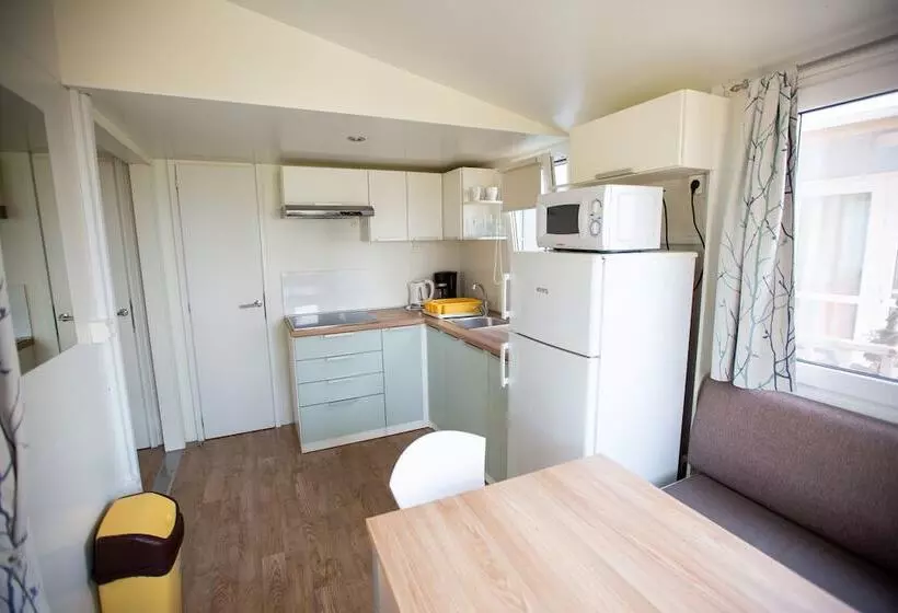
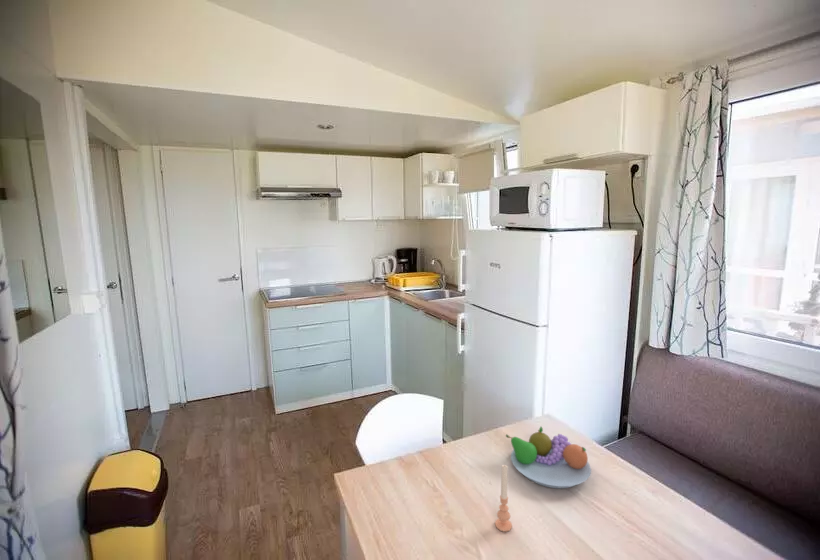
+ fruit bowl (547, 453)
+ candle (504, 495)
